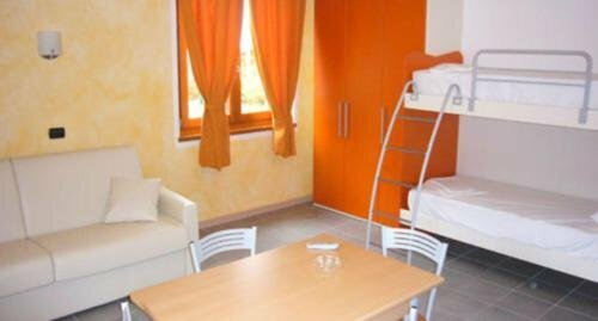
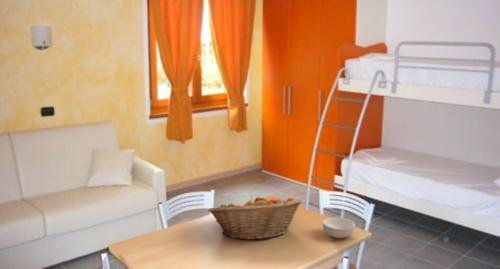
+ cereal bowl (338, 229)
+ fruit basket (255, 212)
